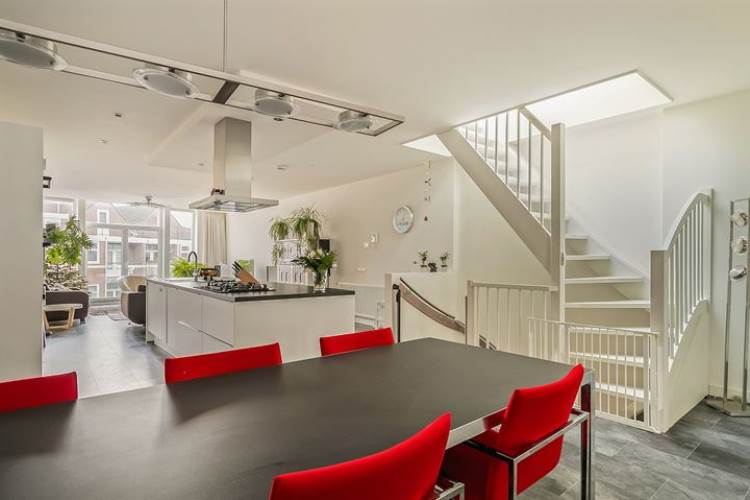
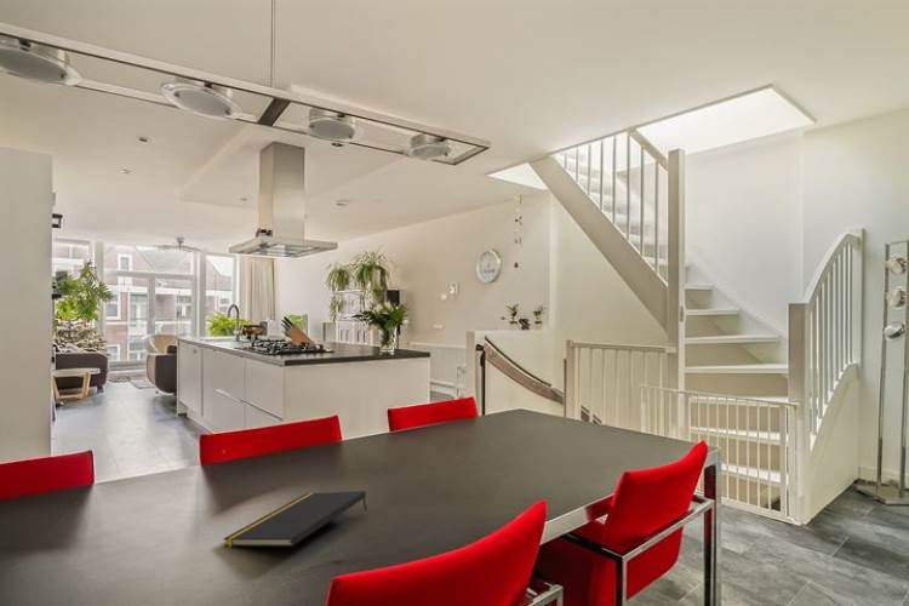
+ notepad (299, 516)
